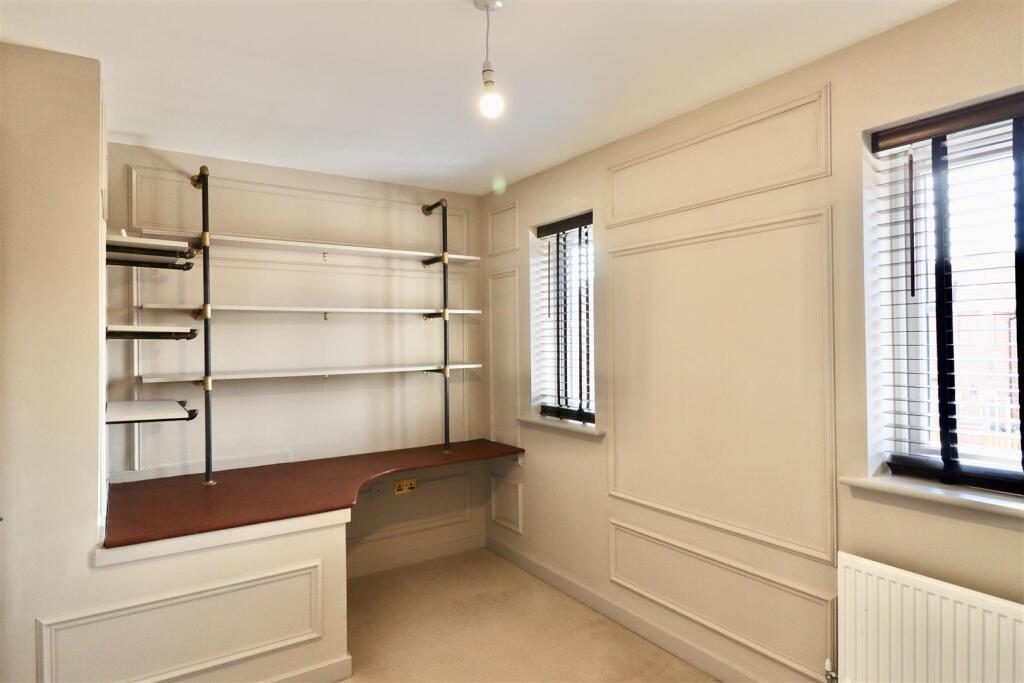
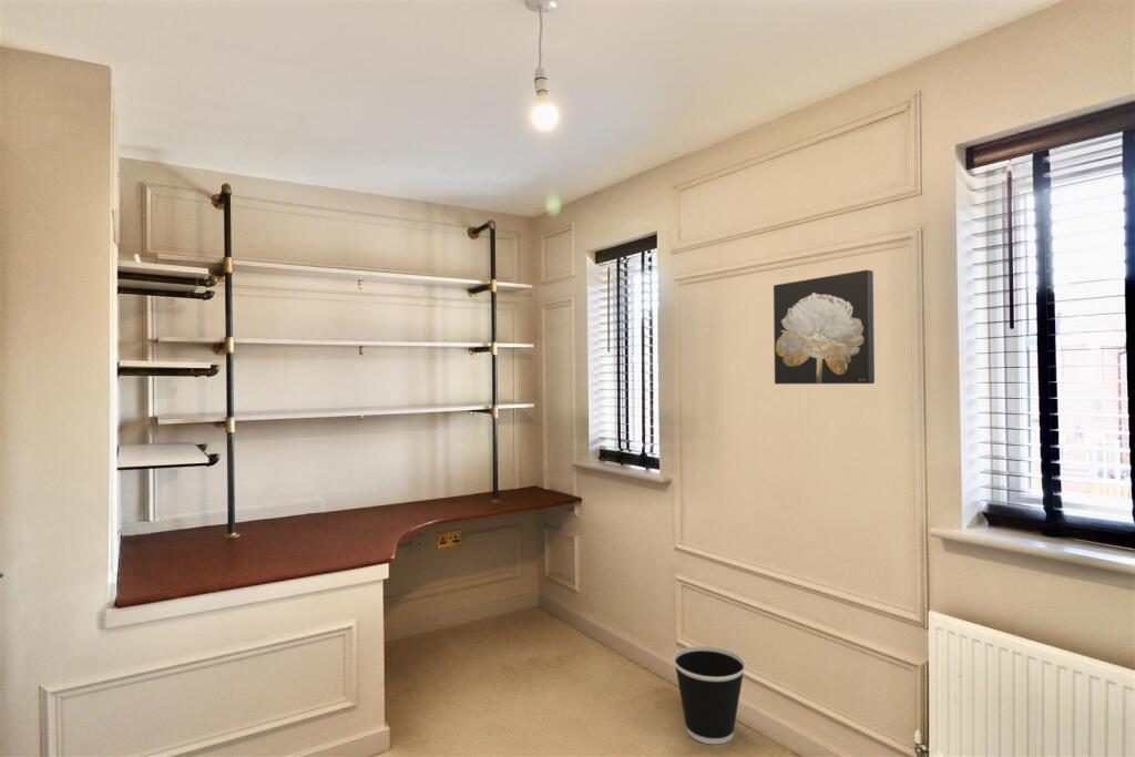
+ wall art (820, 330)
+ wastebasket (708, 695)
